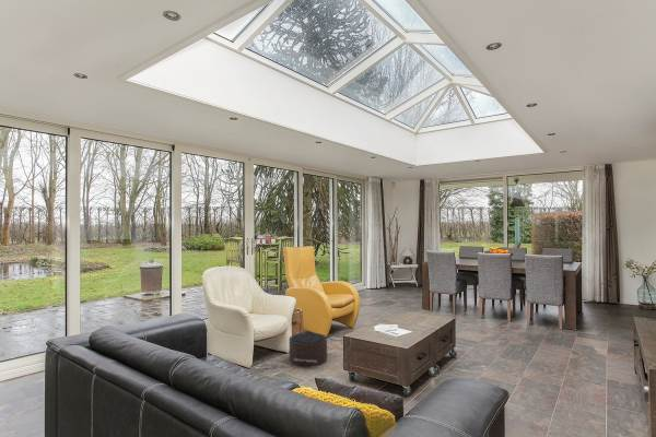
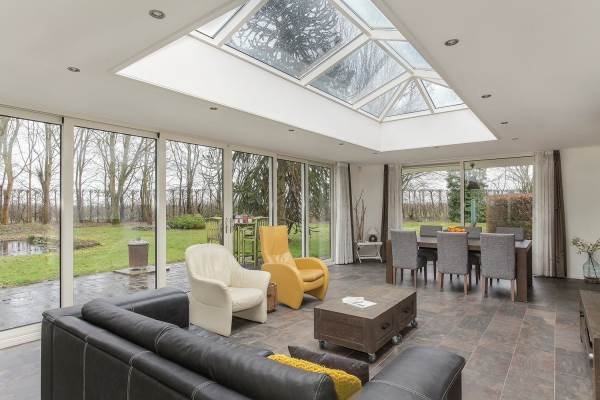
- pouf (311, 349)
